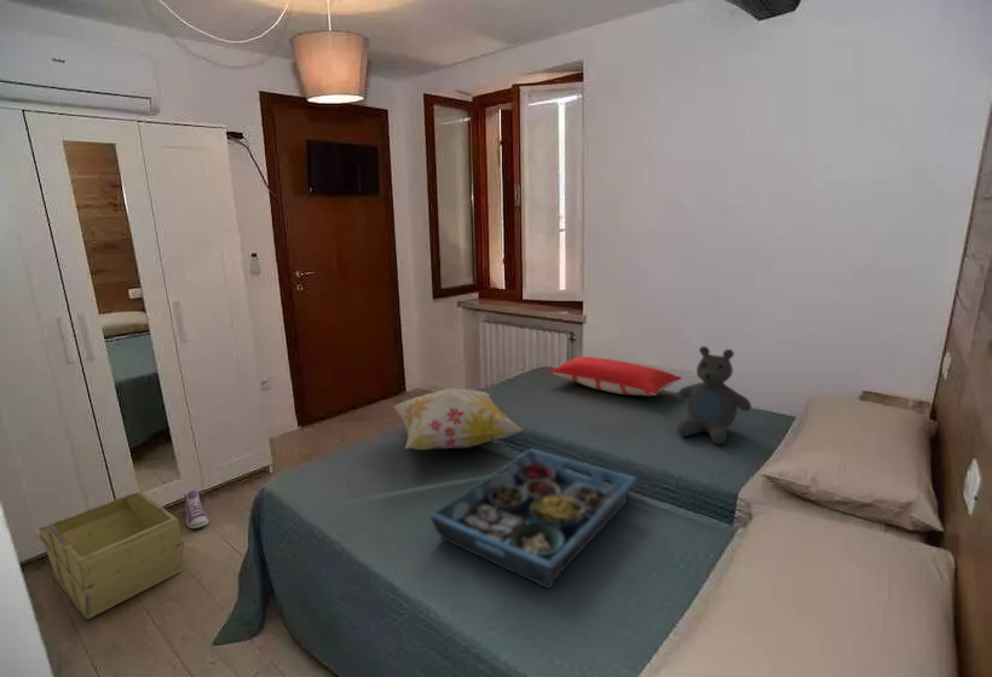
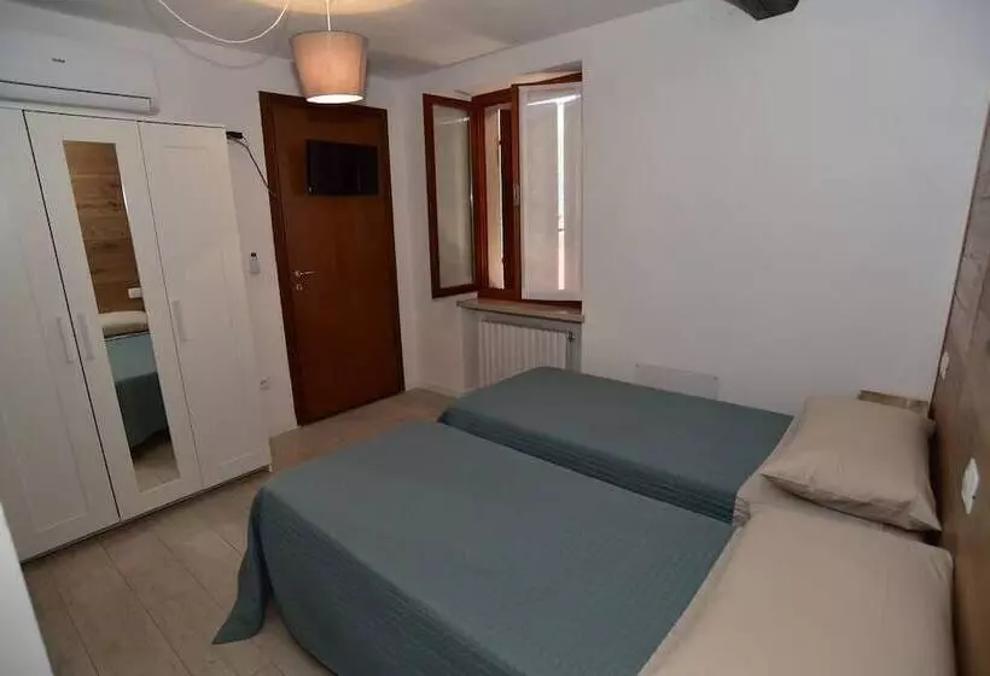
- decorative pillow (452, 417)
- teddy bear (709, 392)
- serving tray (540, 505)
- pillow (612, 375)
- sneaker (194, 507)
- storage bin (111, 544)
